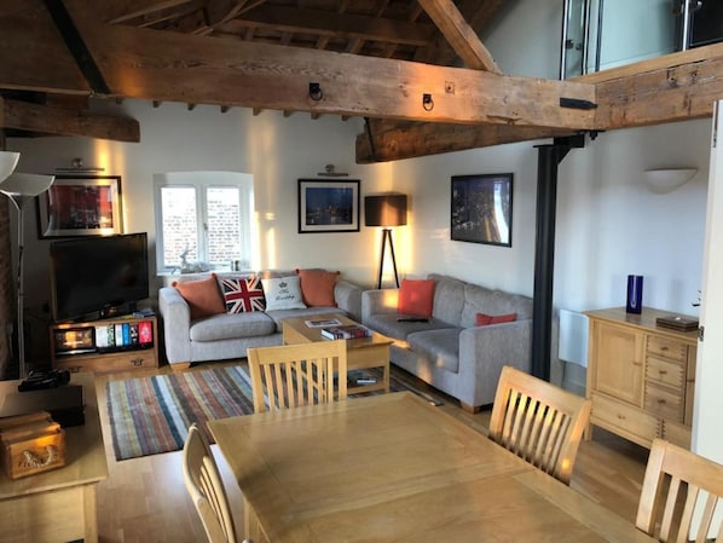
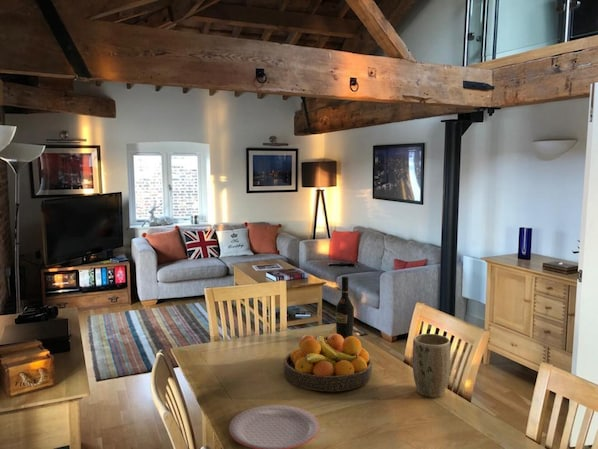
+ fruit bowl (327, 354)
+ plate (274, 428)
+ wine bottle (344, 308)
+ plant pot (431, 365)
